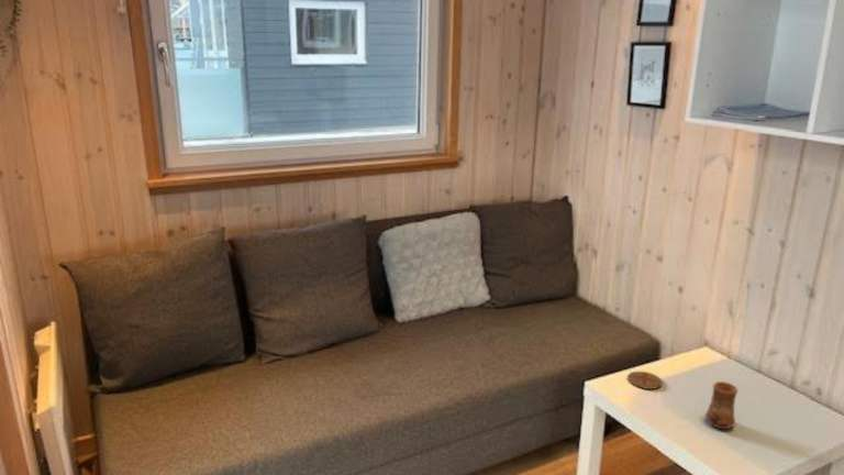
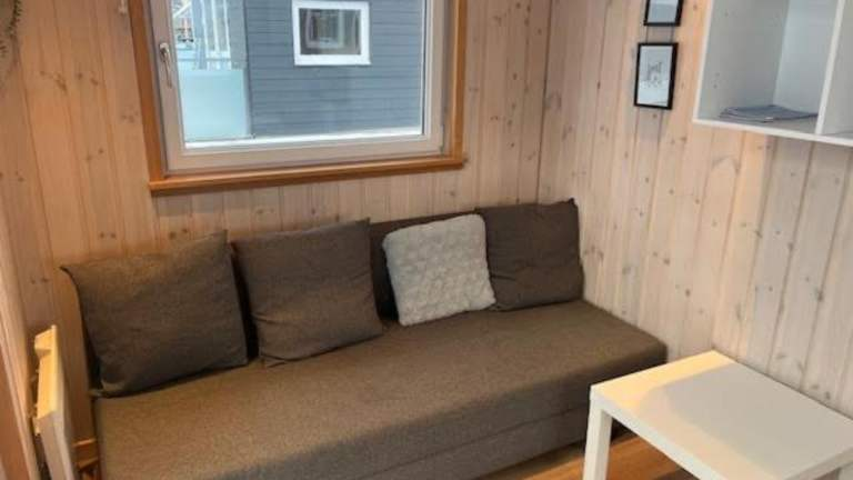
- cup (722, 405)
- coaster (644, 379)
